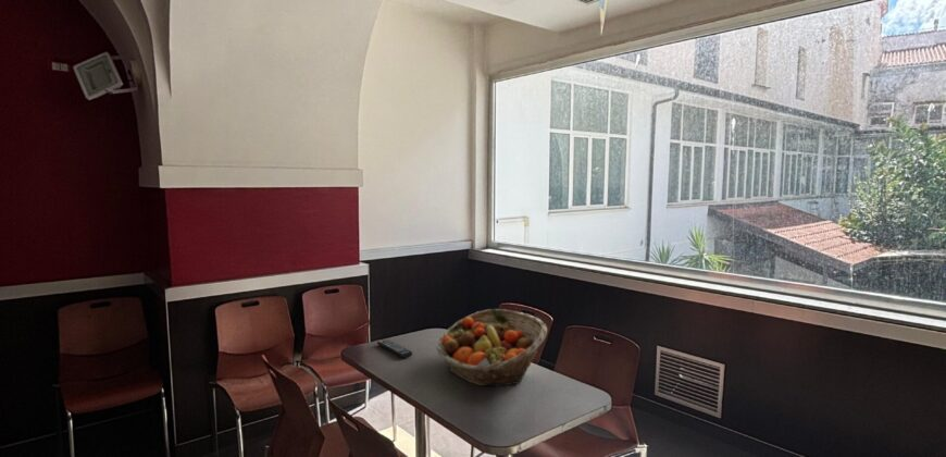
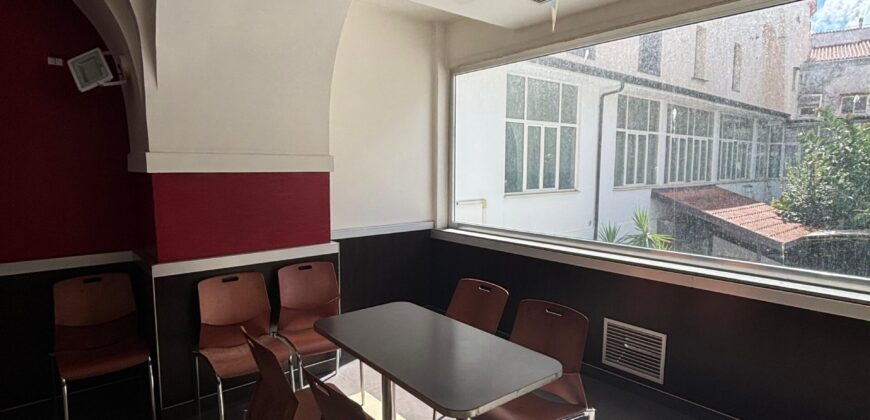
- remote control (394, 348)
- fruit basket (490, 345)
